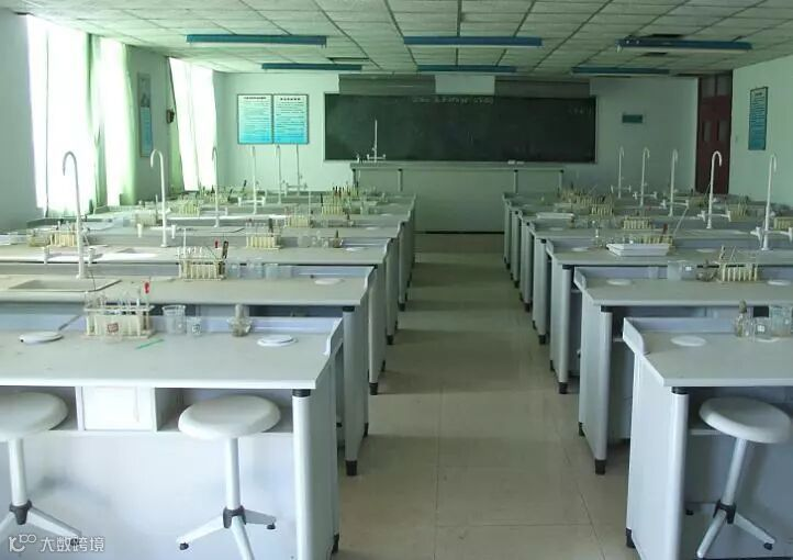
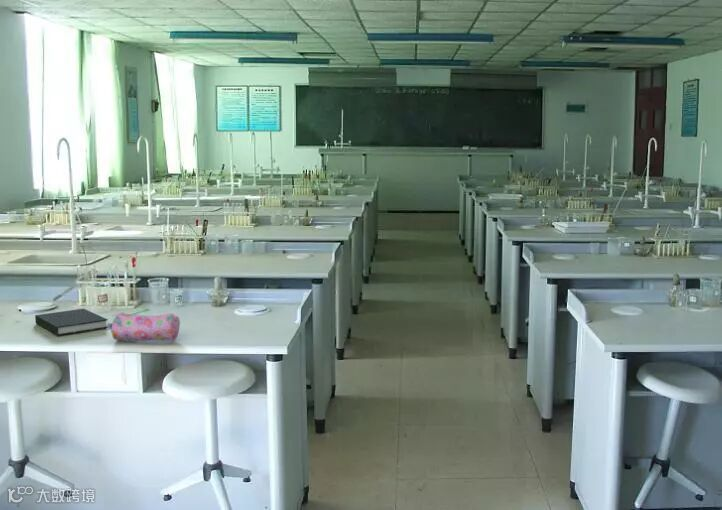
+ pencil case (144, 326)
+ book (71, 321)
